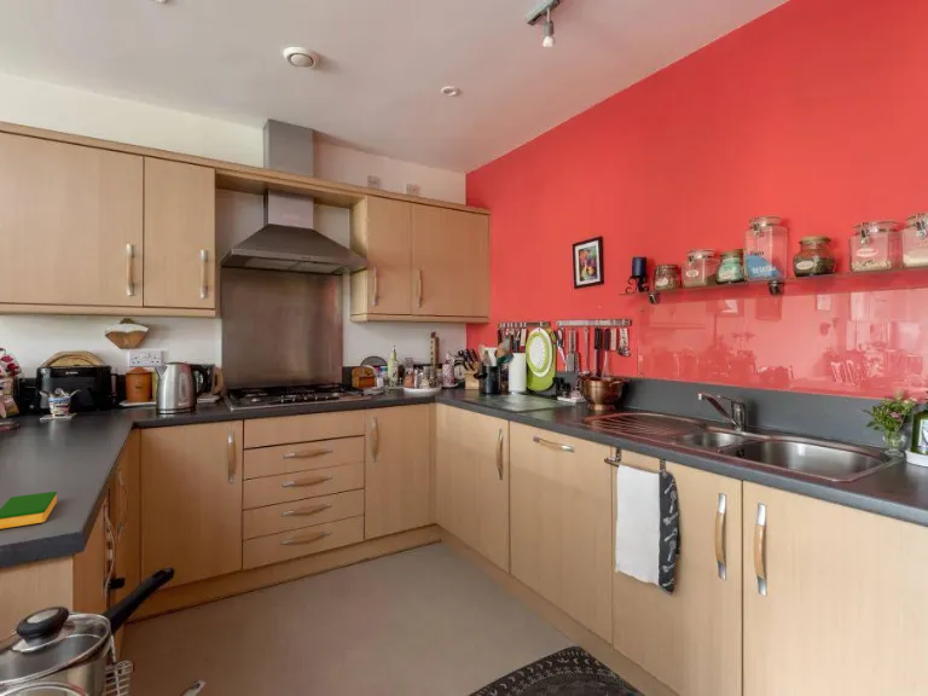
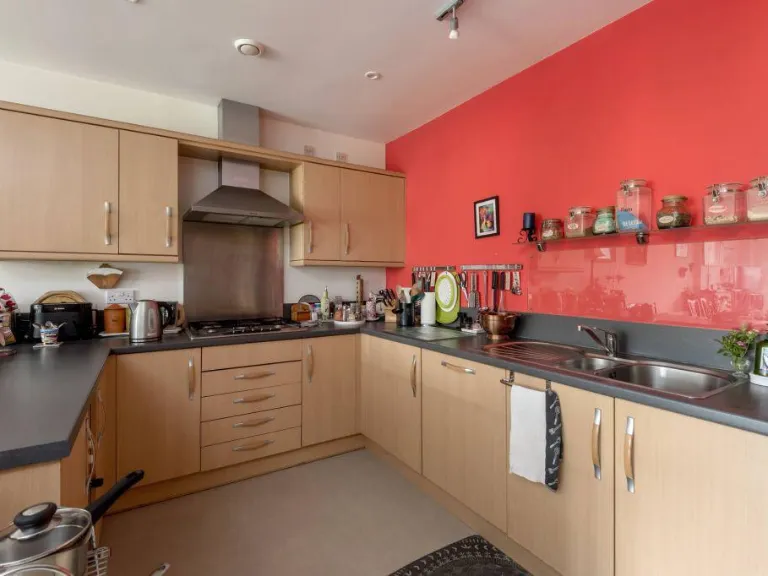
- dish sponge (27, 509)
